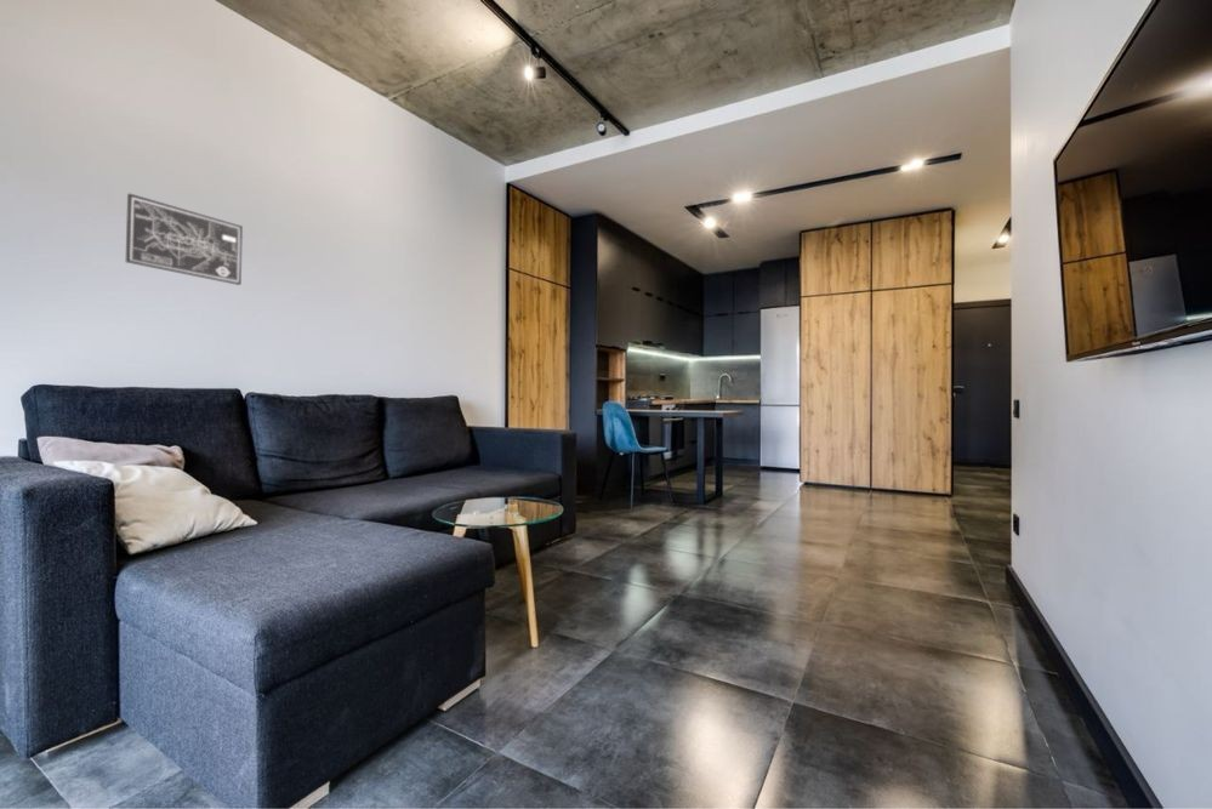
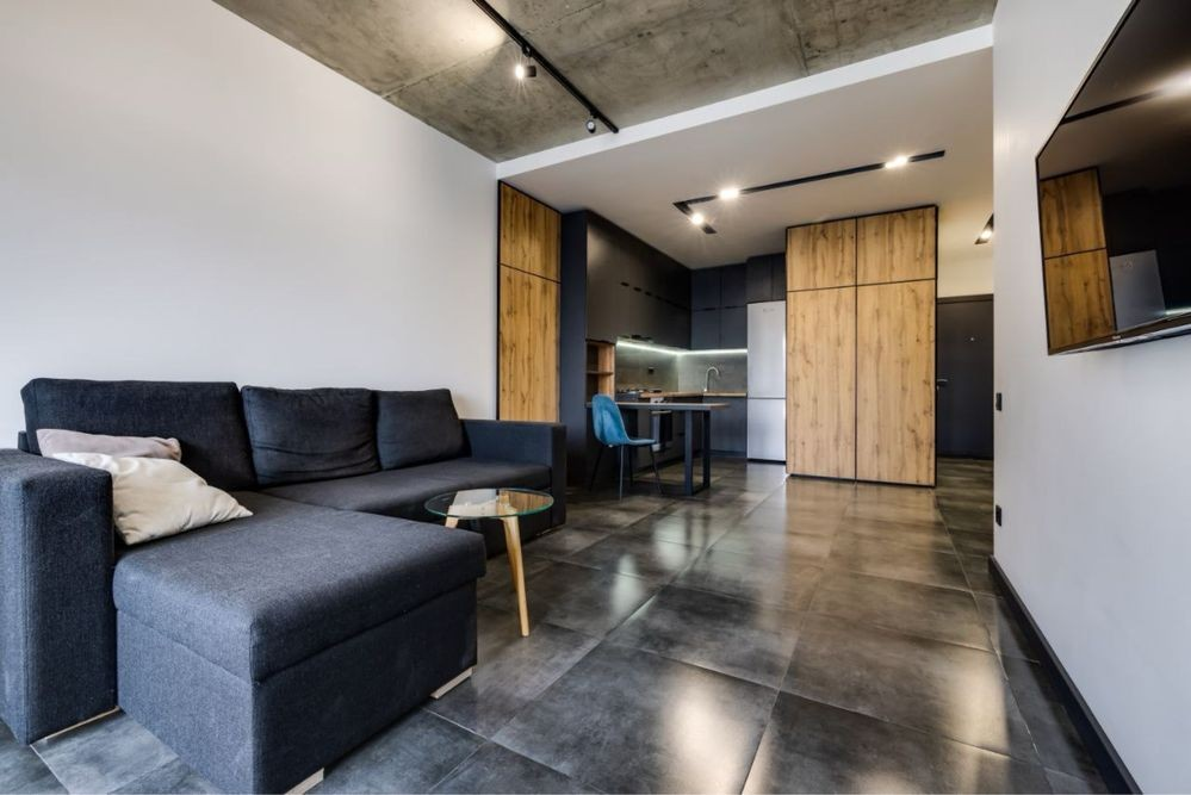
- wall art (188, 243)
